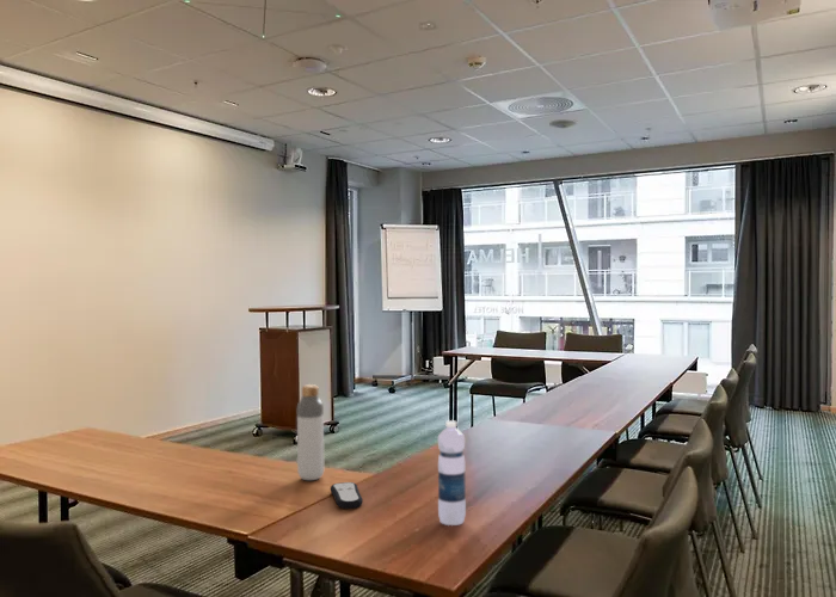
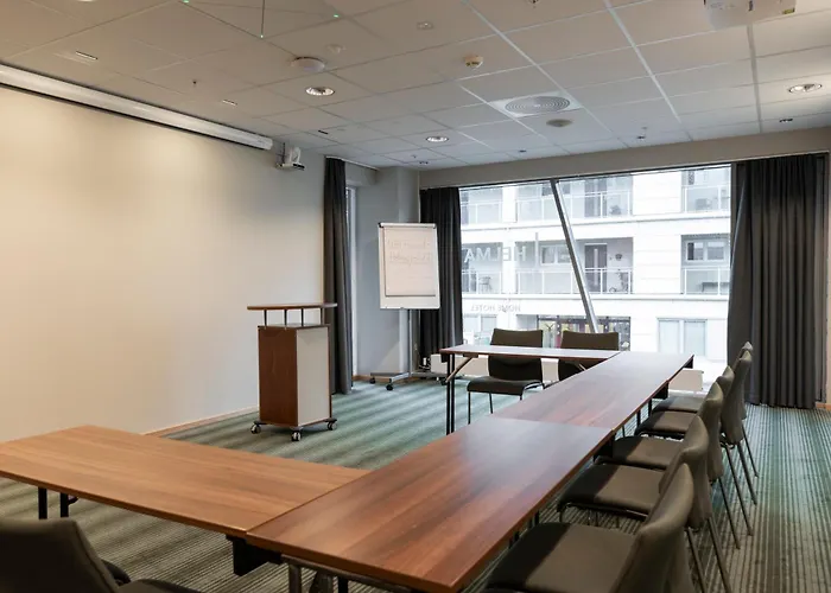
- remote control (346, 494)
- water bottle (451, 472)
- bottle (311, 431)
